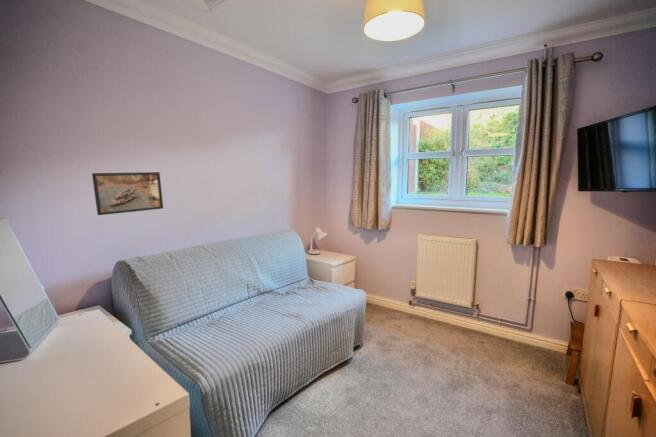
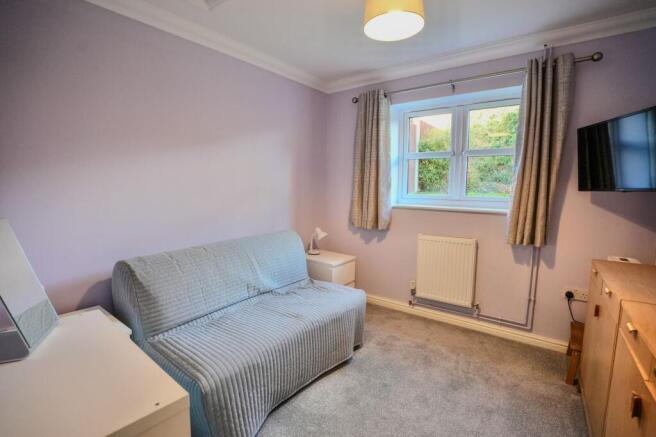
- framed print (130, 192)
